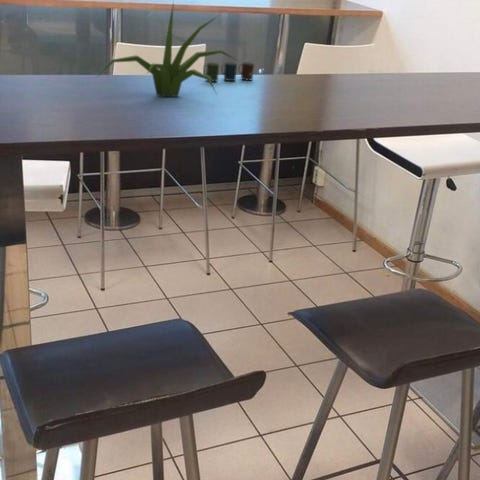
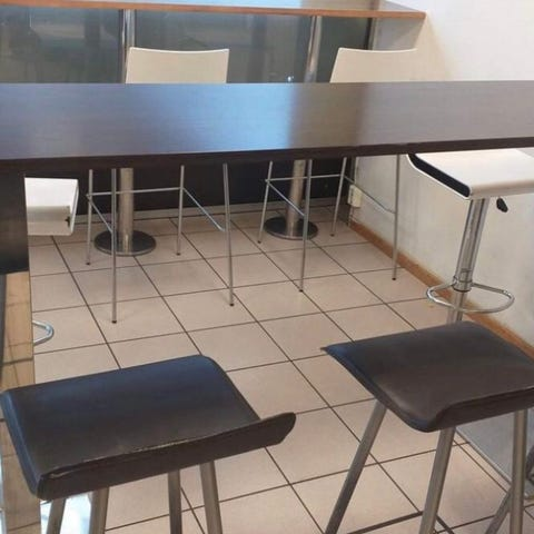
- cup (228, 66)
- plant (181, 51)
